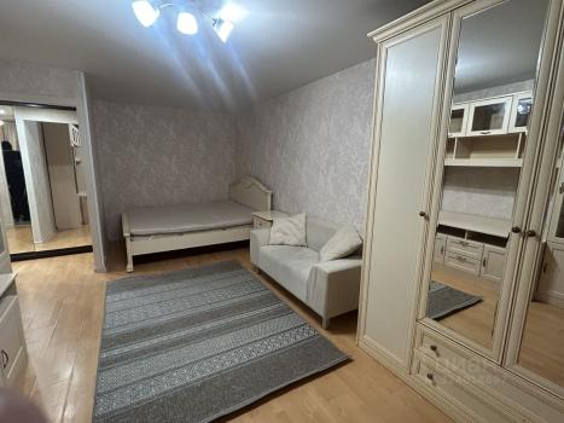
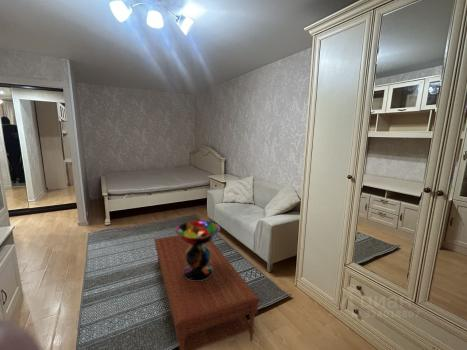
+ coffee table (195, 281)
+ decorative bowl (197, 250)
